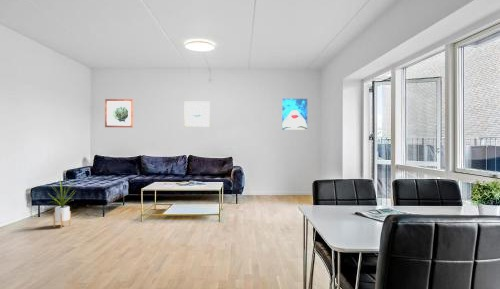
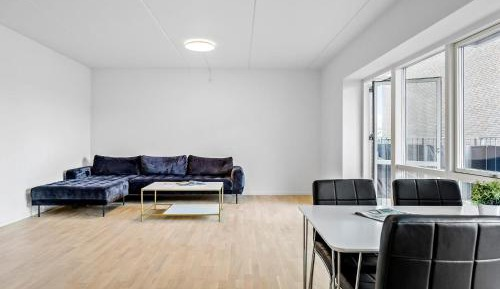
- house plant (61, 201)
- wall art (119, 113)
- wall art (197, 114)
- wall art (294, 114)
